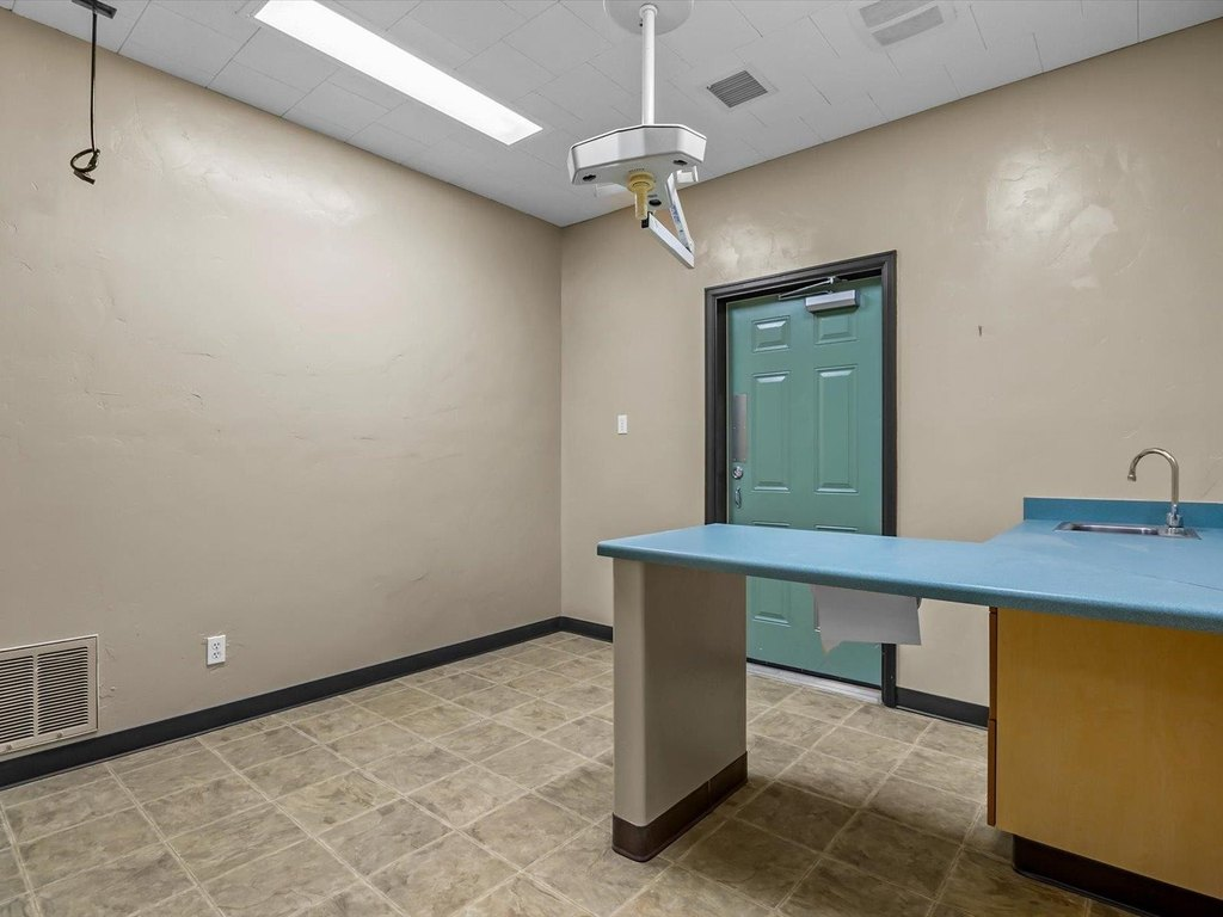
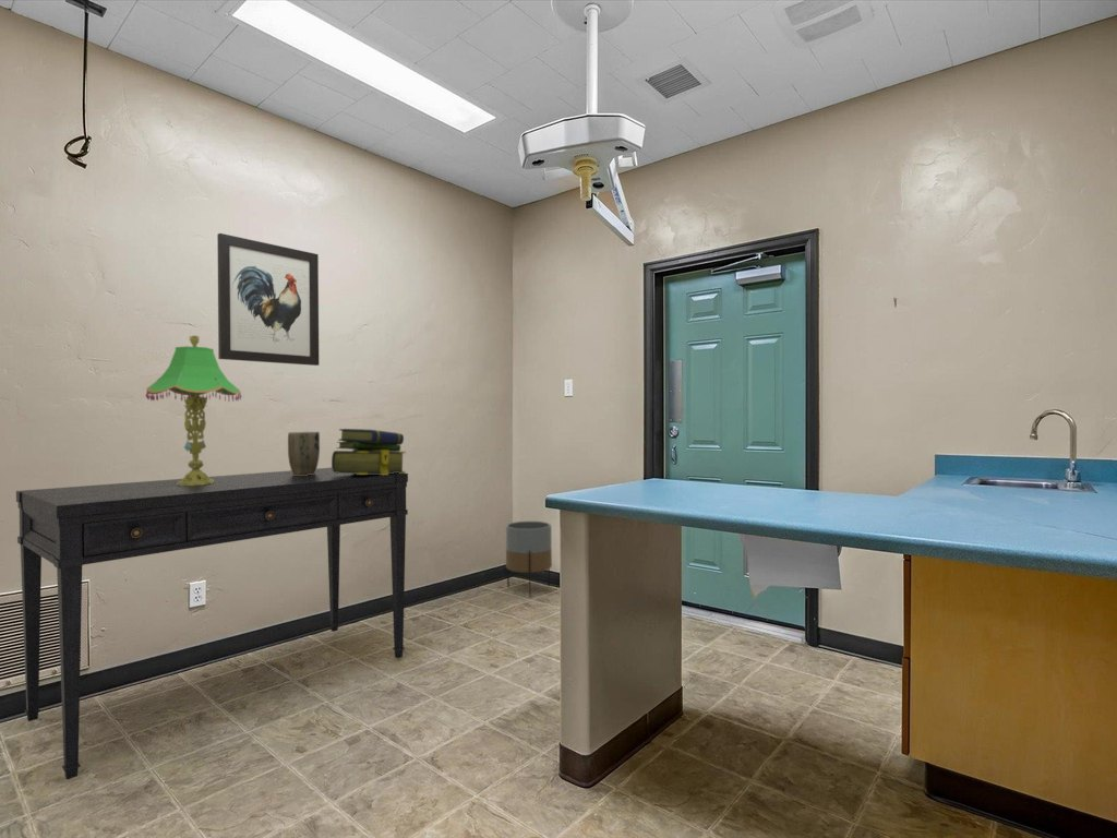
+ stack of books (370, 451)
+ wall art (271, 303)
+ plant pot (303, 452)
+ table lamp (194, 409)
+ planter (528, 556)
+ desk (230, 541)
